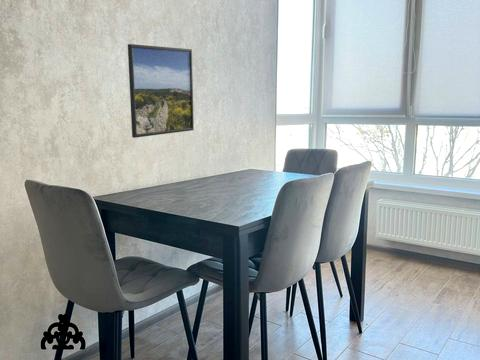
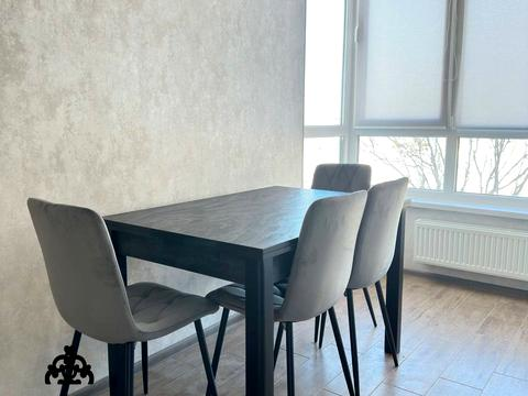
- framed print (163, 91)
